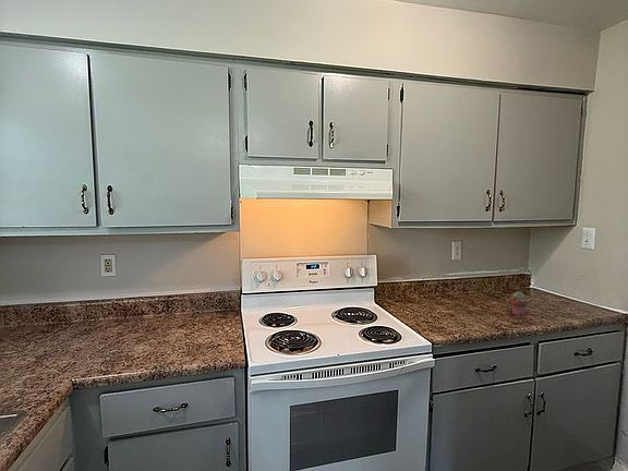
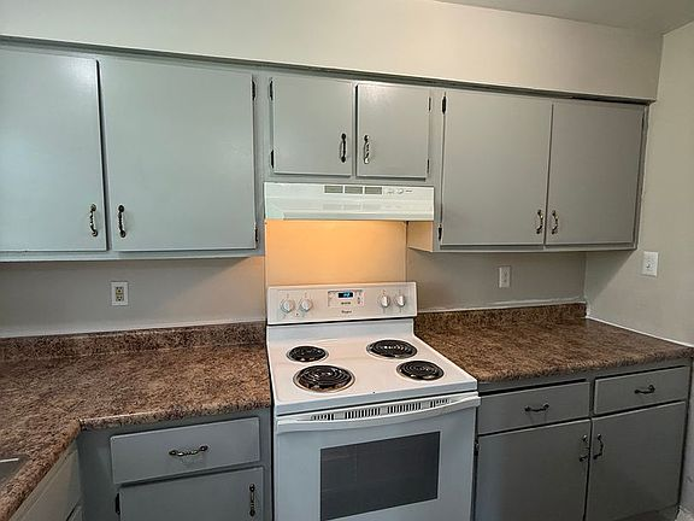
- potted succulent (519, 302)
